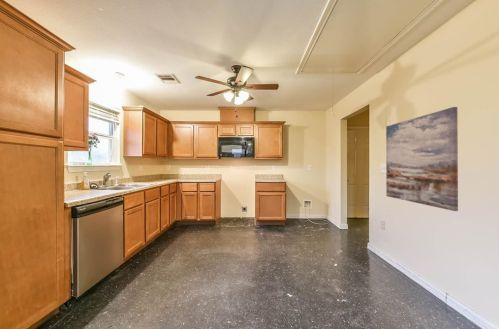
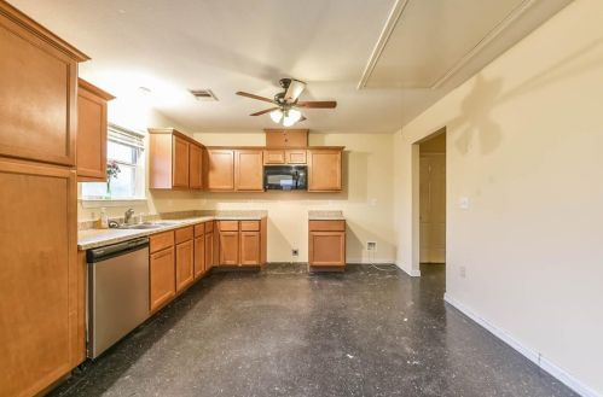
- wall art (414, 160)
